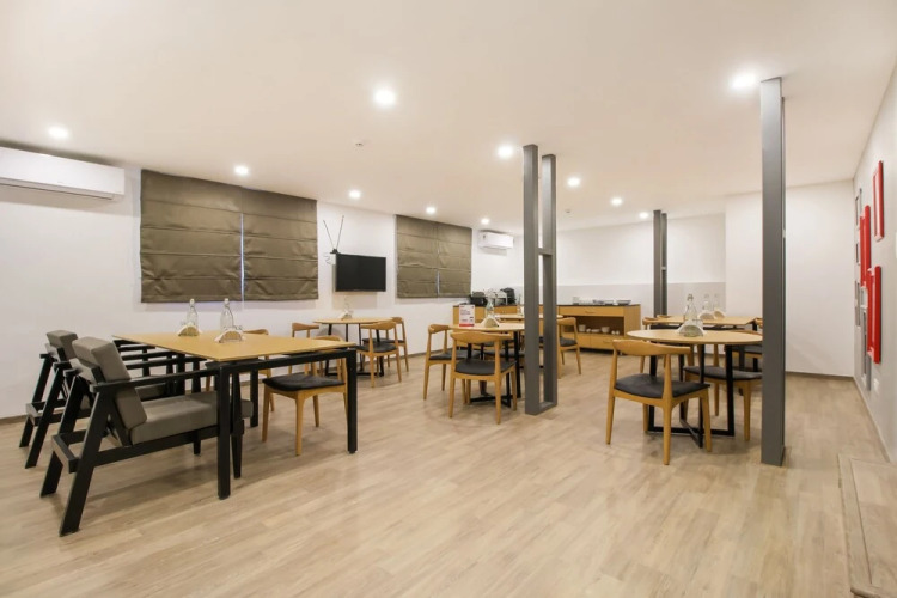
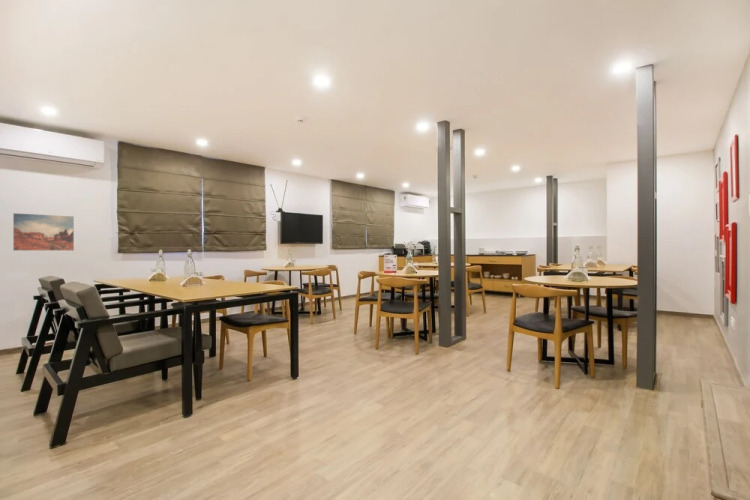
+ wall art (44, 232)
